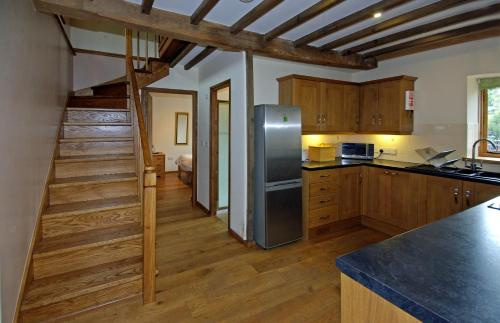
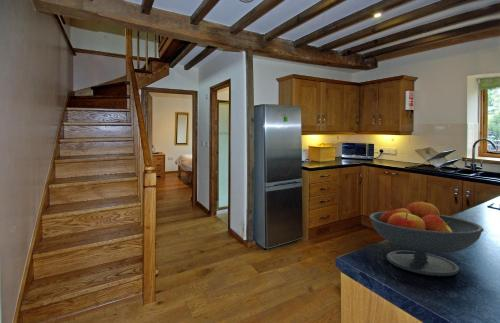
+ fruit bowl (420, 234)
